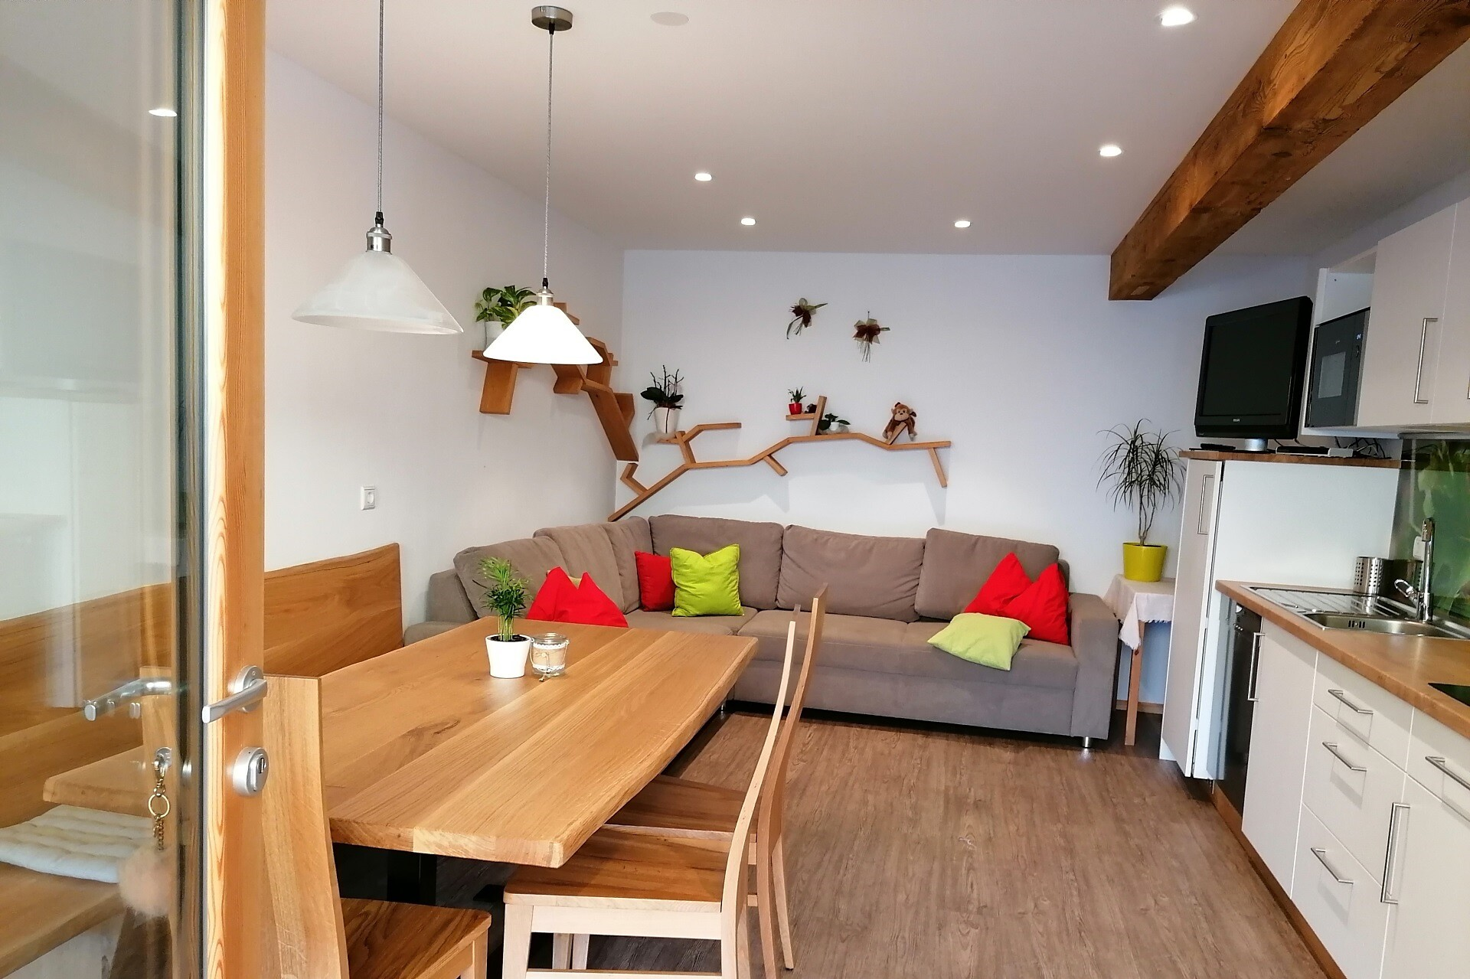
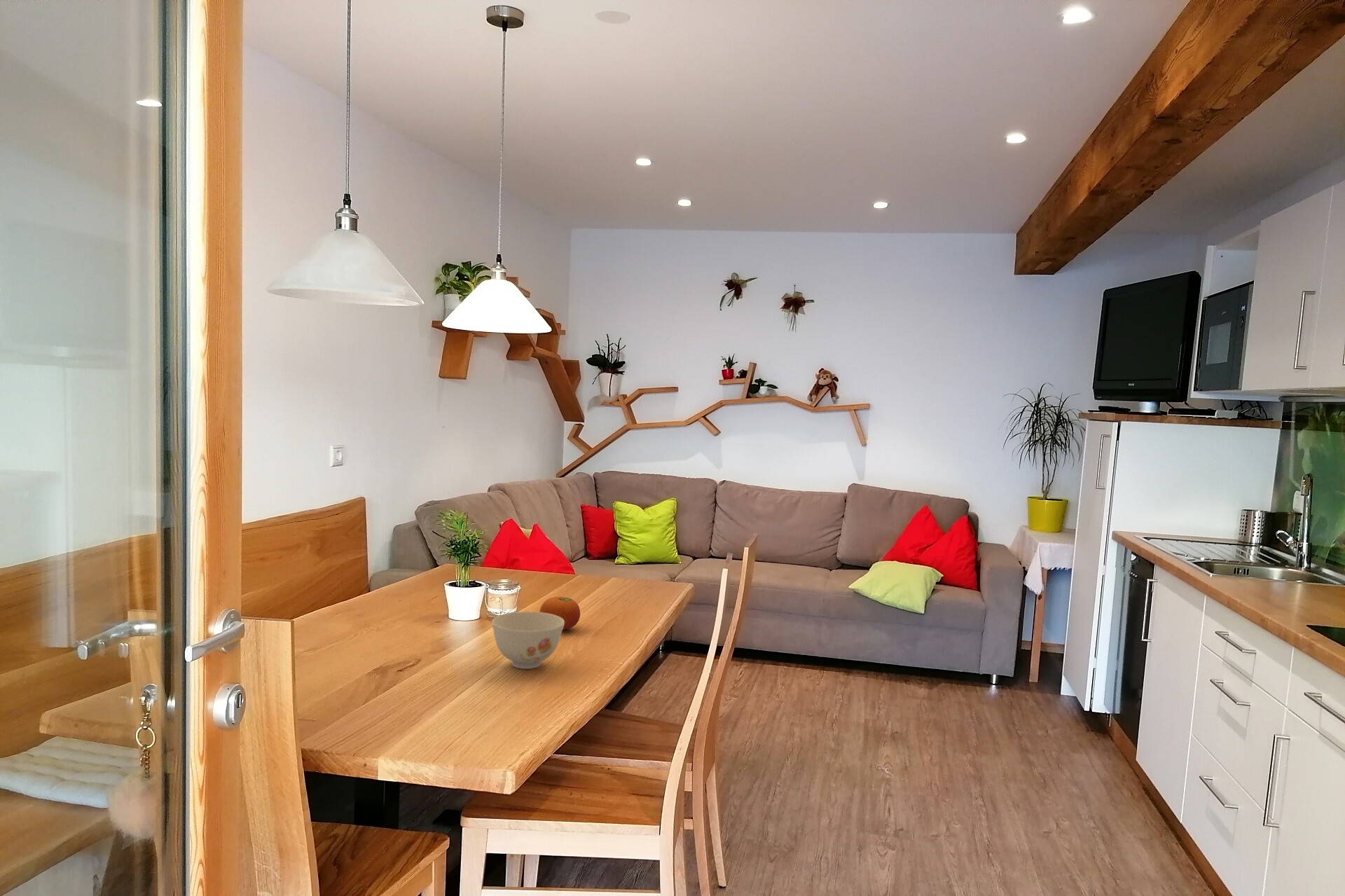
+ fruit (560, 613)
+ bowl (527, 642)
